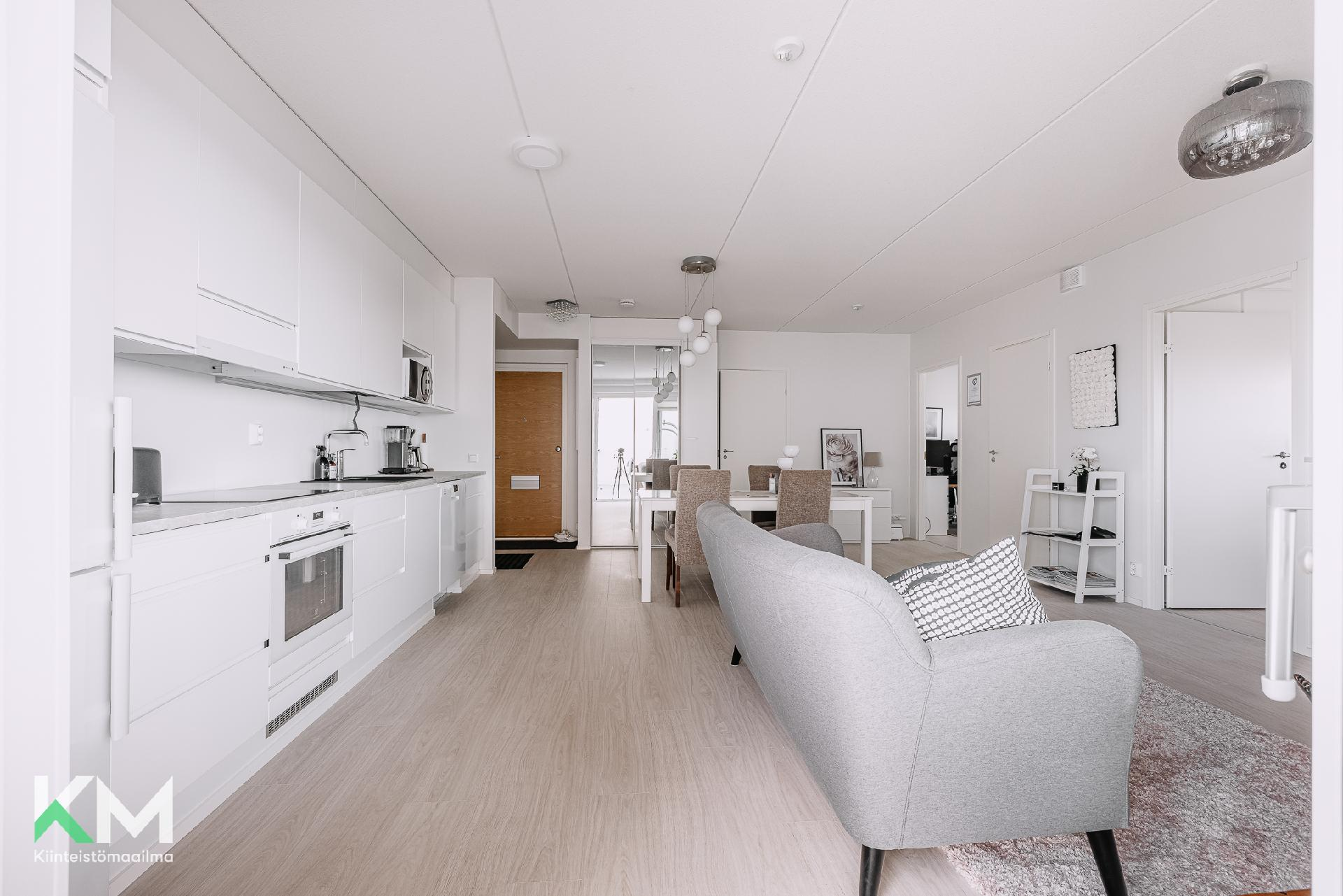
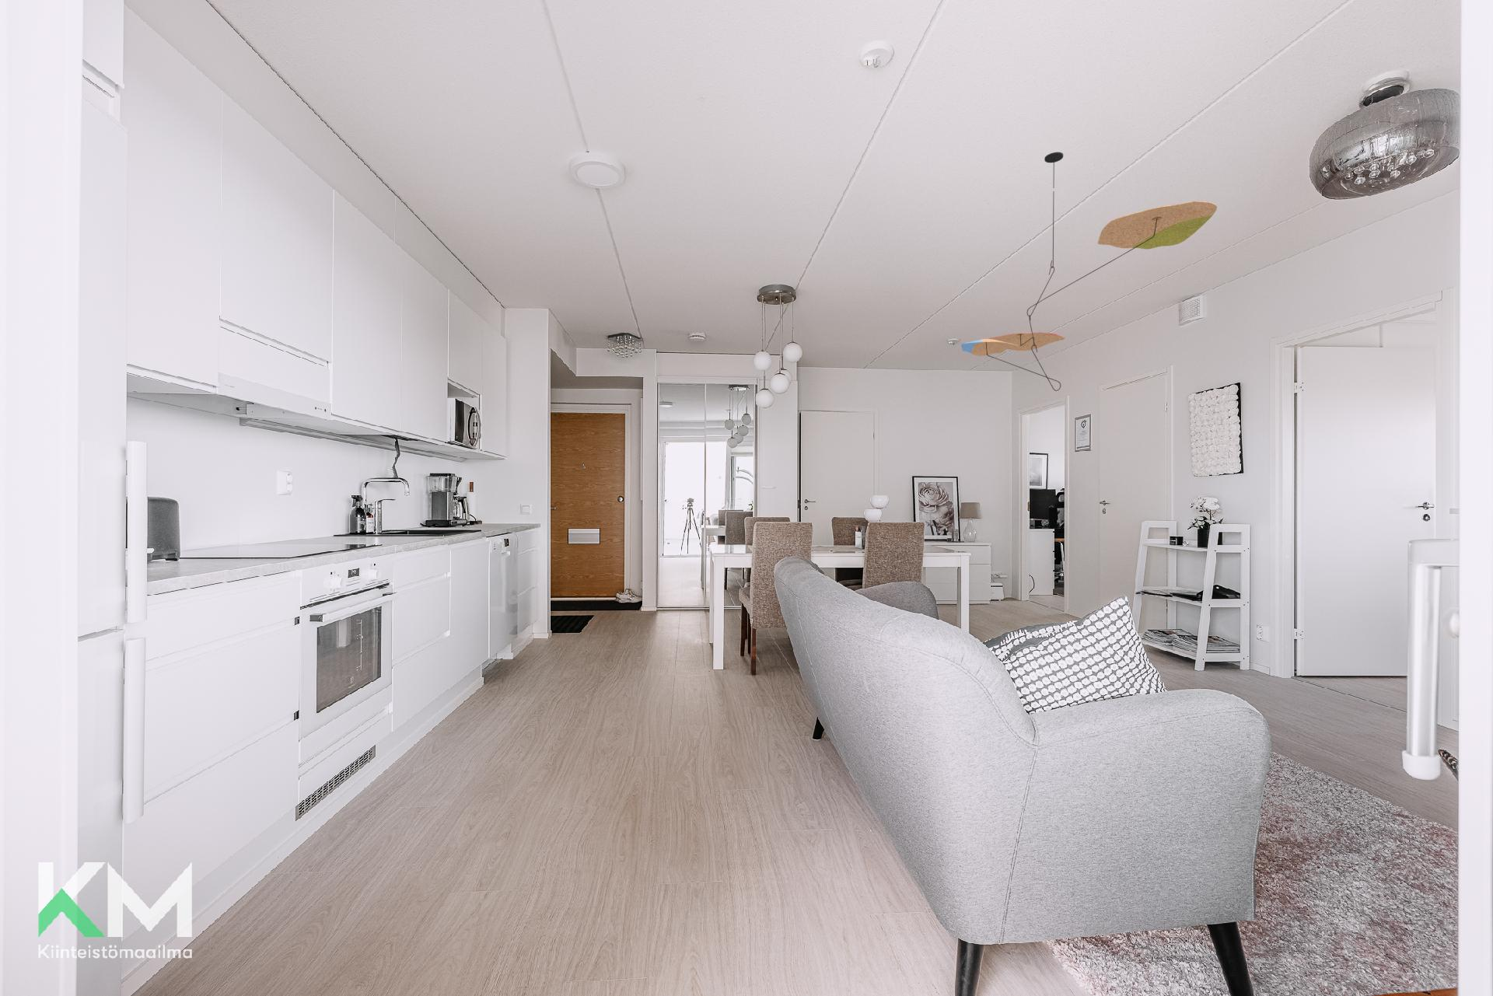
+ ceiling mobile (1077, 279)
